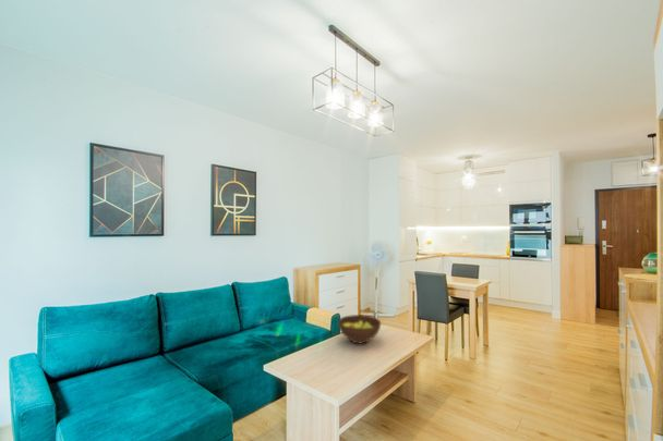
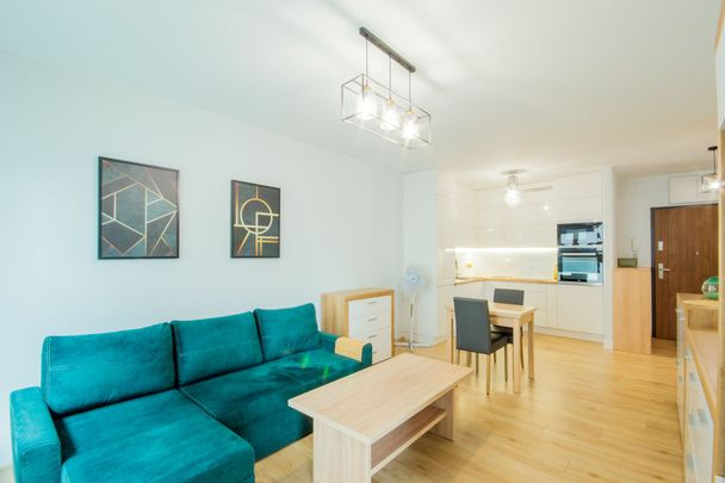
- fruit bowl (359, 331)
